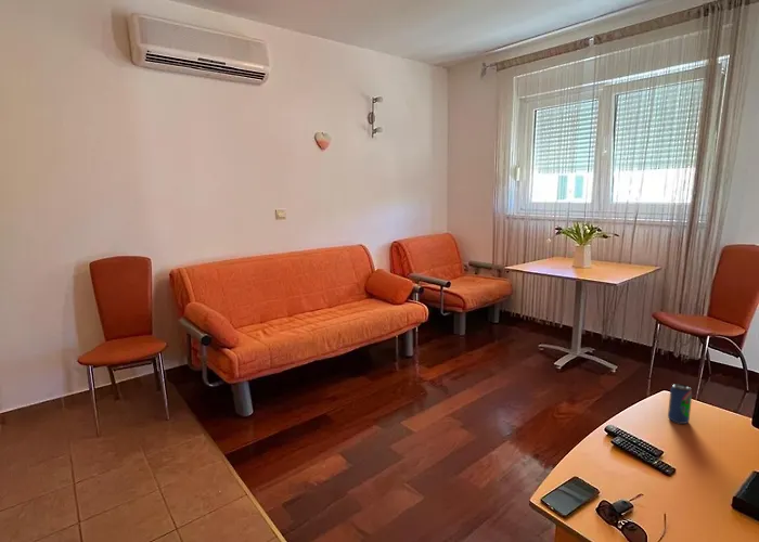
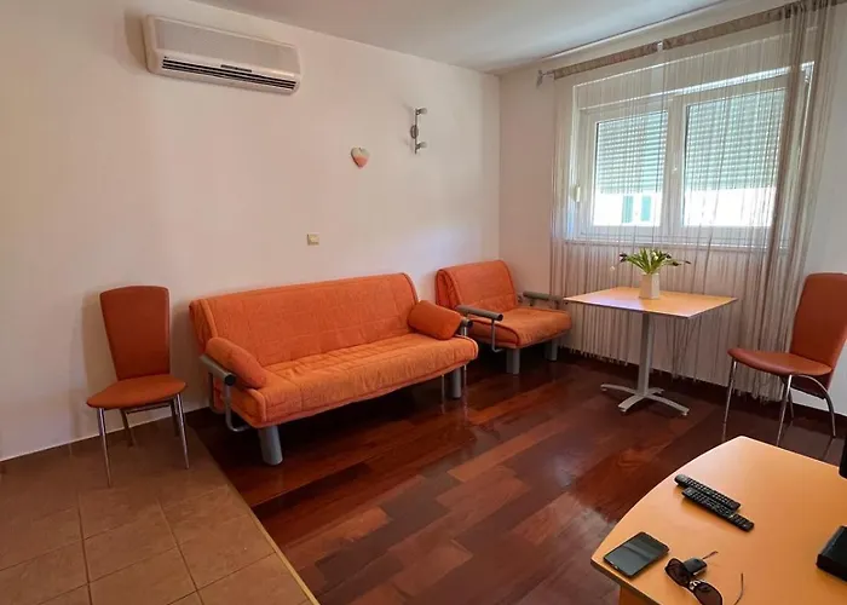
- beverage can (680, 402)
